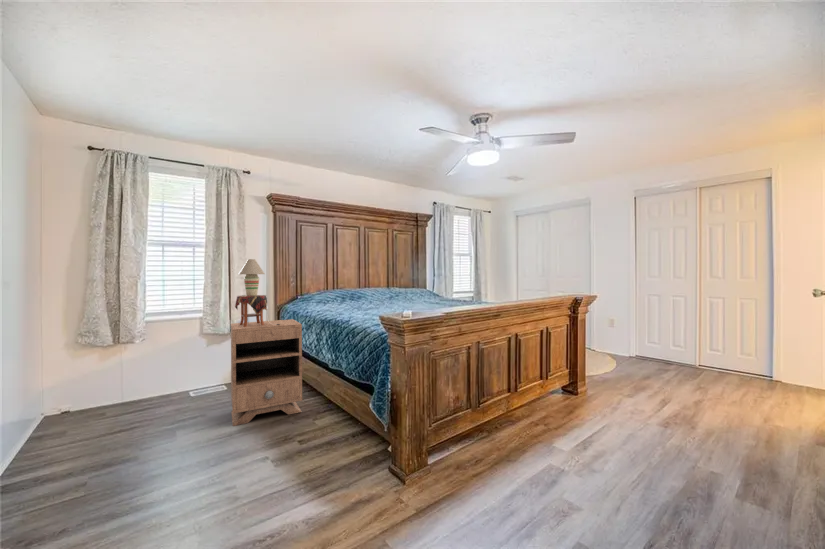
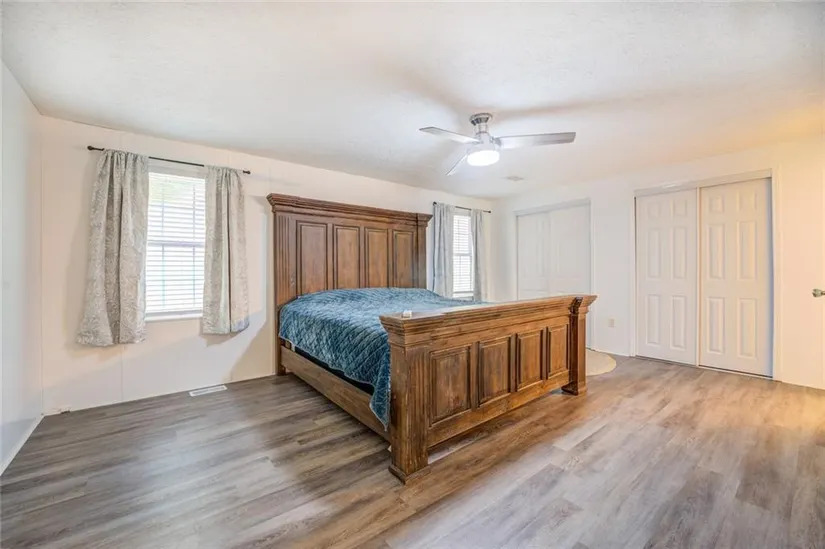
- nightstand (266, 368)
- table lamp (257, 291)
